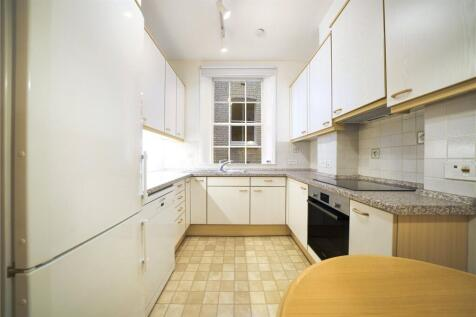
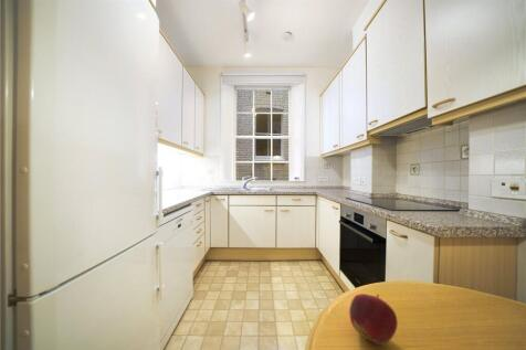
+ apple (371, 316)
